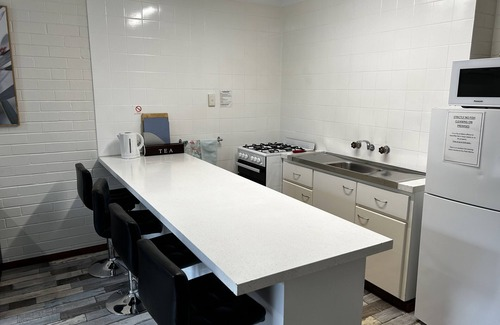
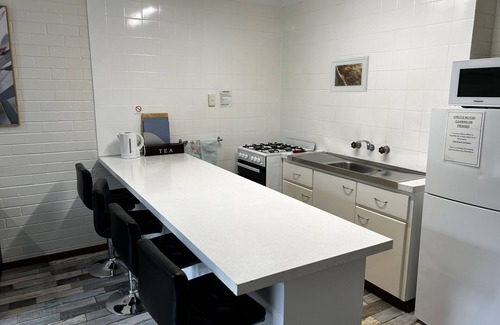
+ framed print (348, 75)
